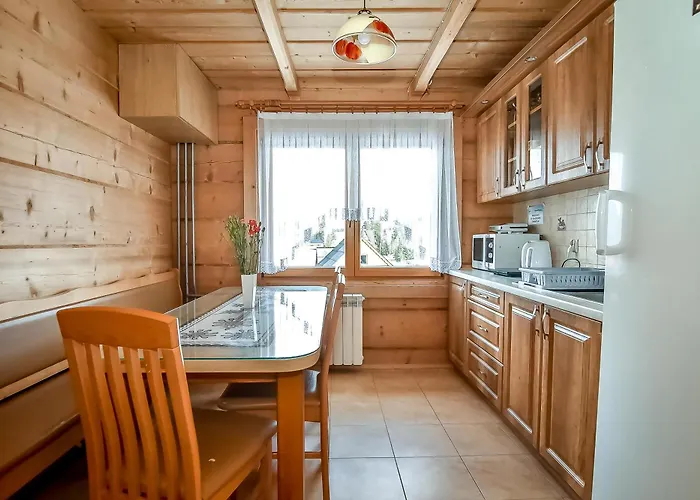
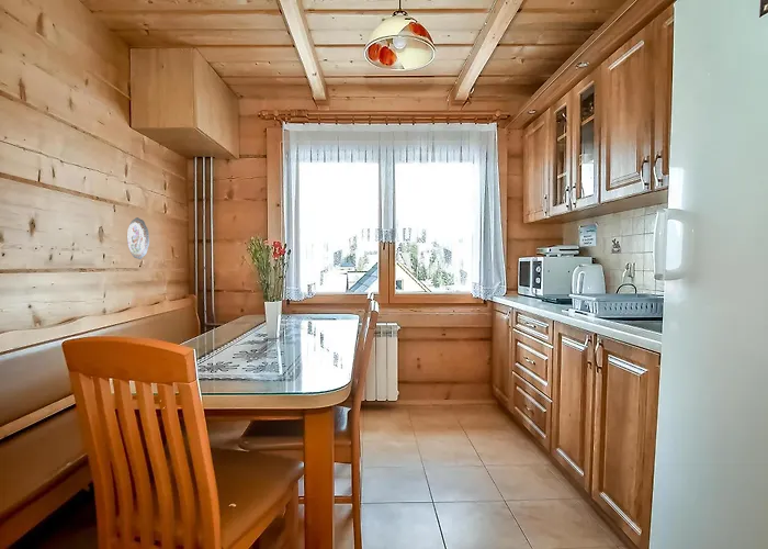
+ decorative plate (136, 238)
